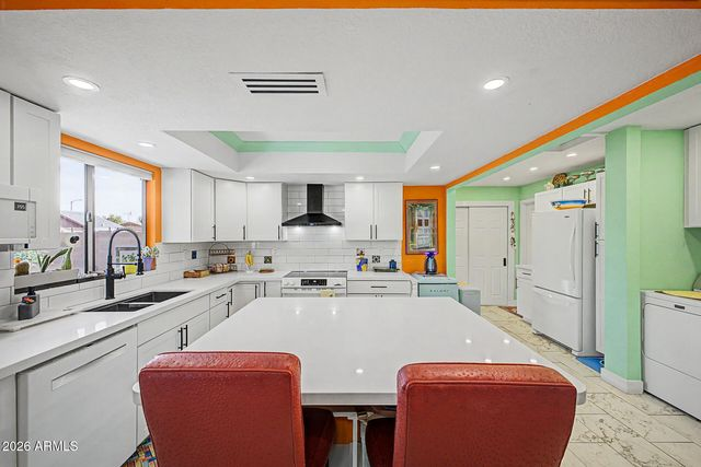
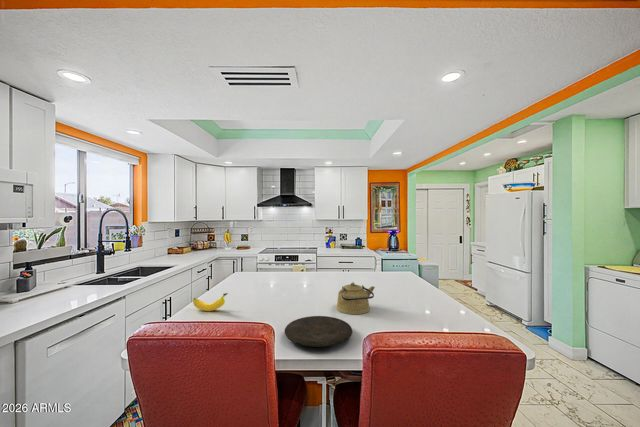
+ banana (211, 303)
+ kettle (356, 294)
+ plate (318, 331)
